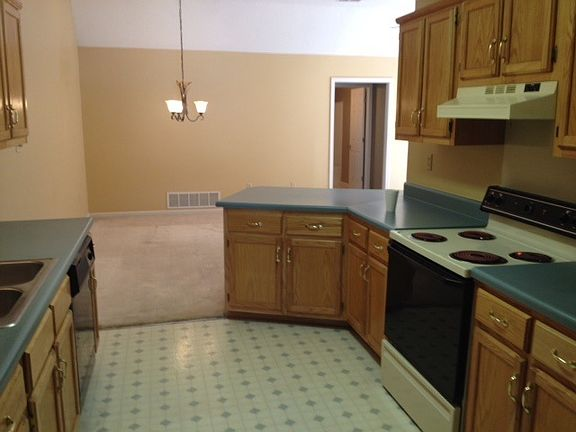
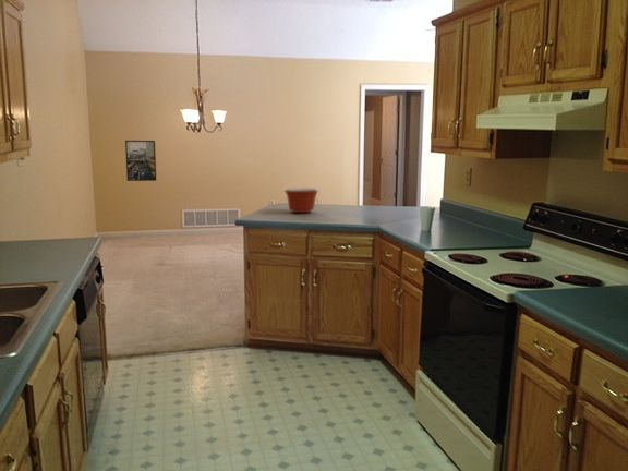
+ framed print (141, 160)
+ mixing bowl (301, 201)
